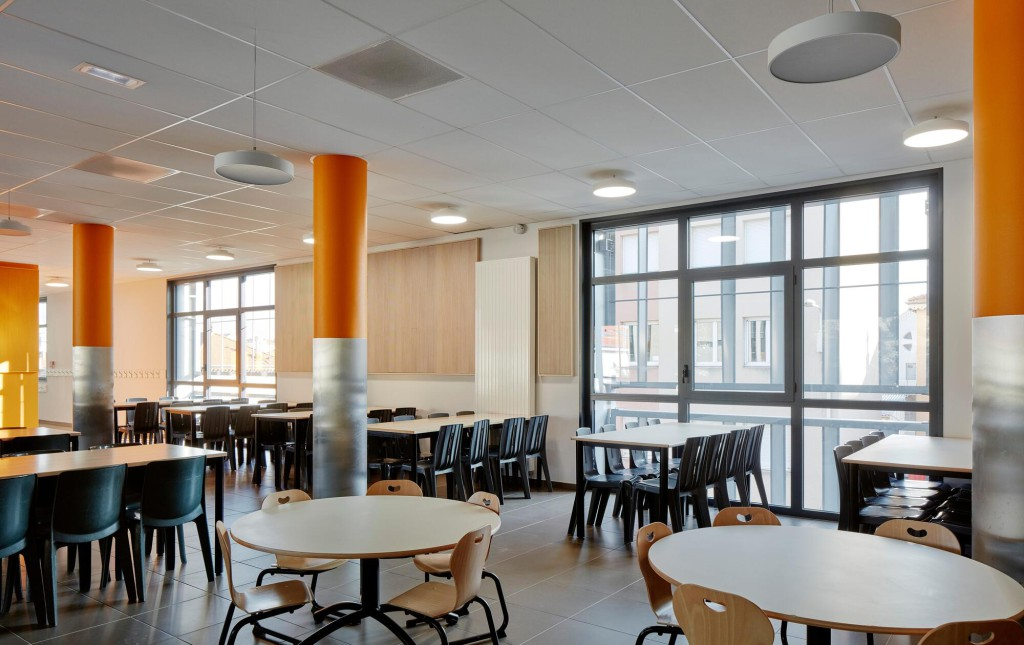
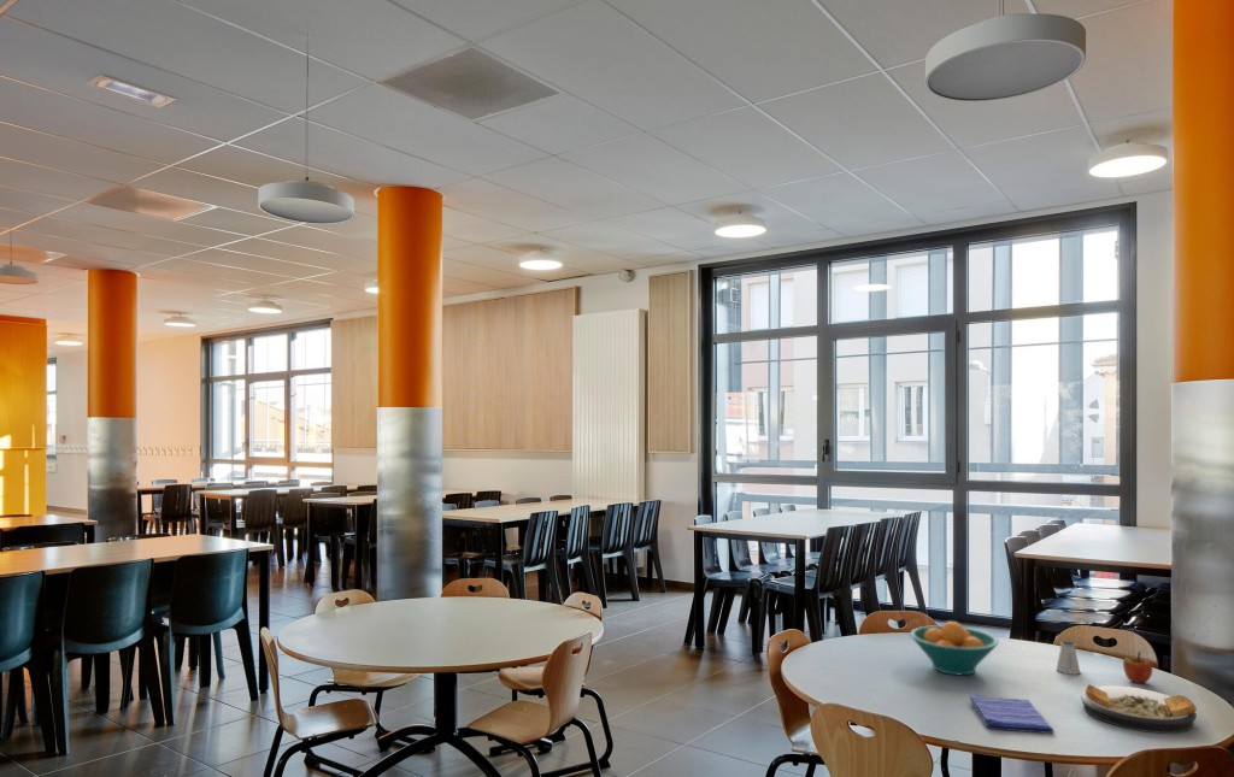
+ plate (1136, 704)
+ apple (1138, 665)
+ saltshaker (1068, 655)
+ fruit bowl (953, 644)
+ dish towel (1009, 711)
